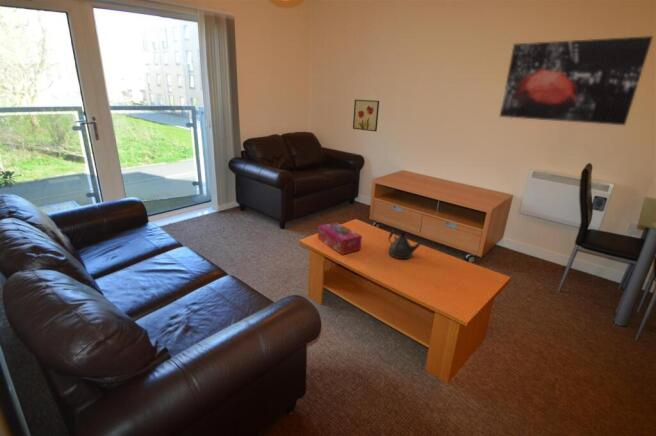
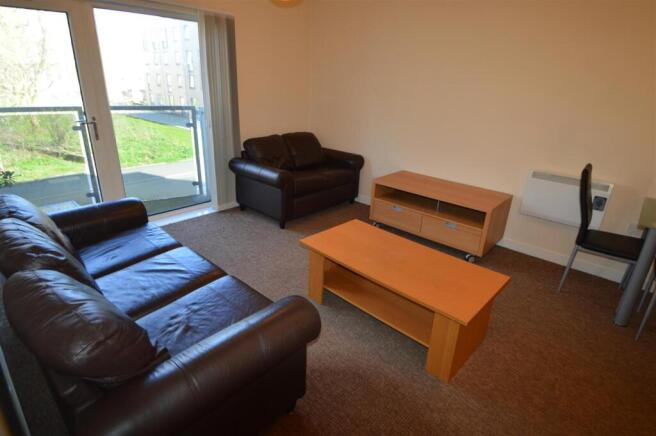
- wall art (365, 115)
- teapot (405, 245)
- wall art (566, 82)
- tissue box (338, 237)
